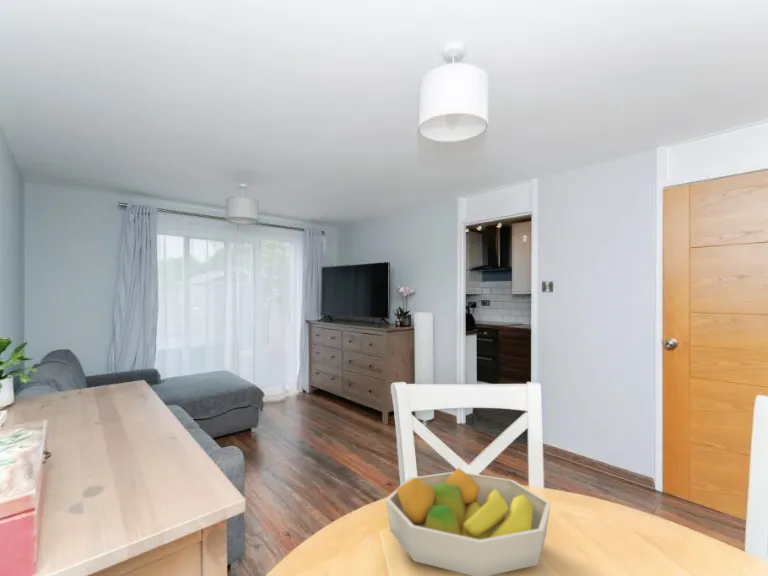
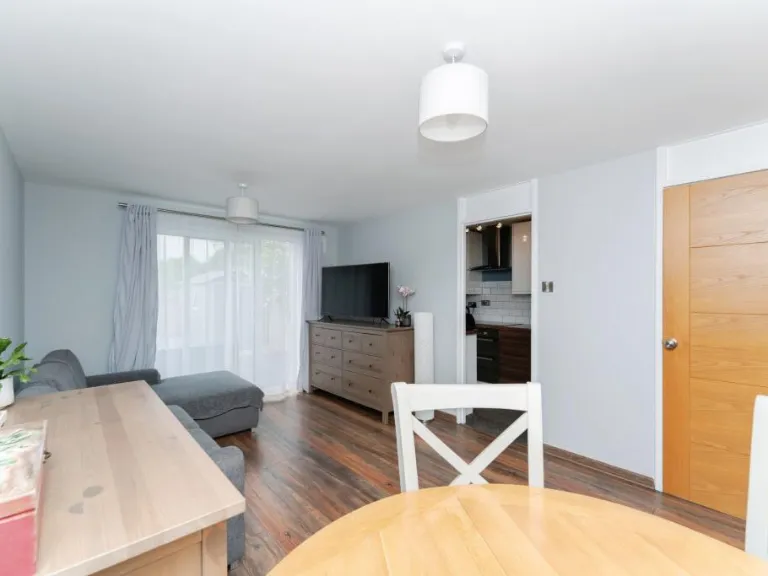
- fruit bowl (467, 512)
